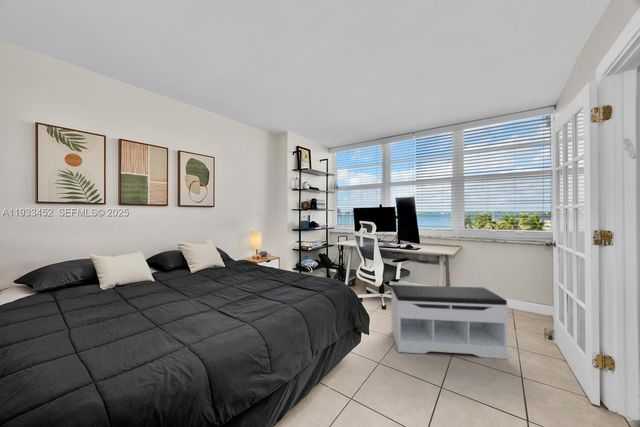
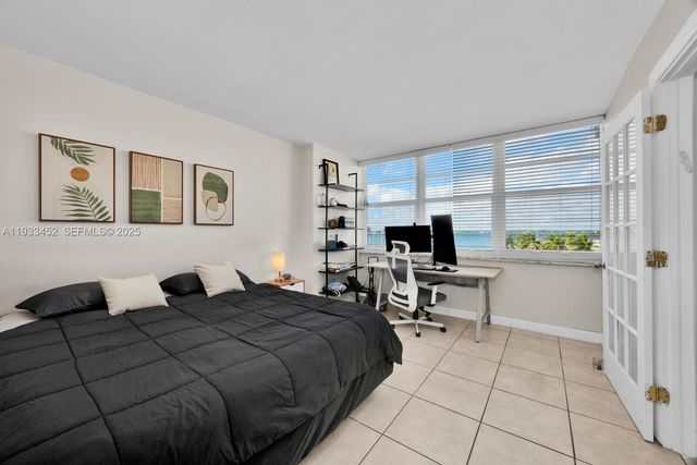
- bench (443, 317)
